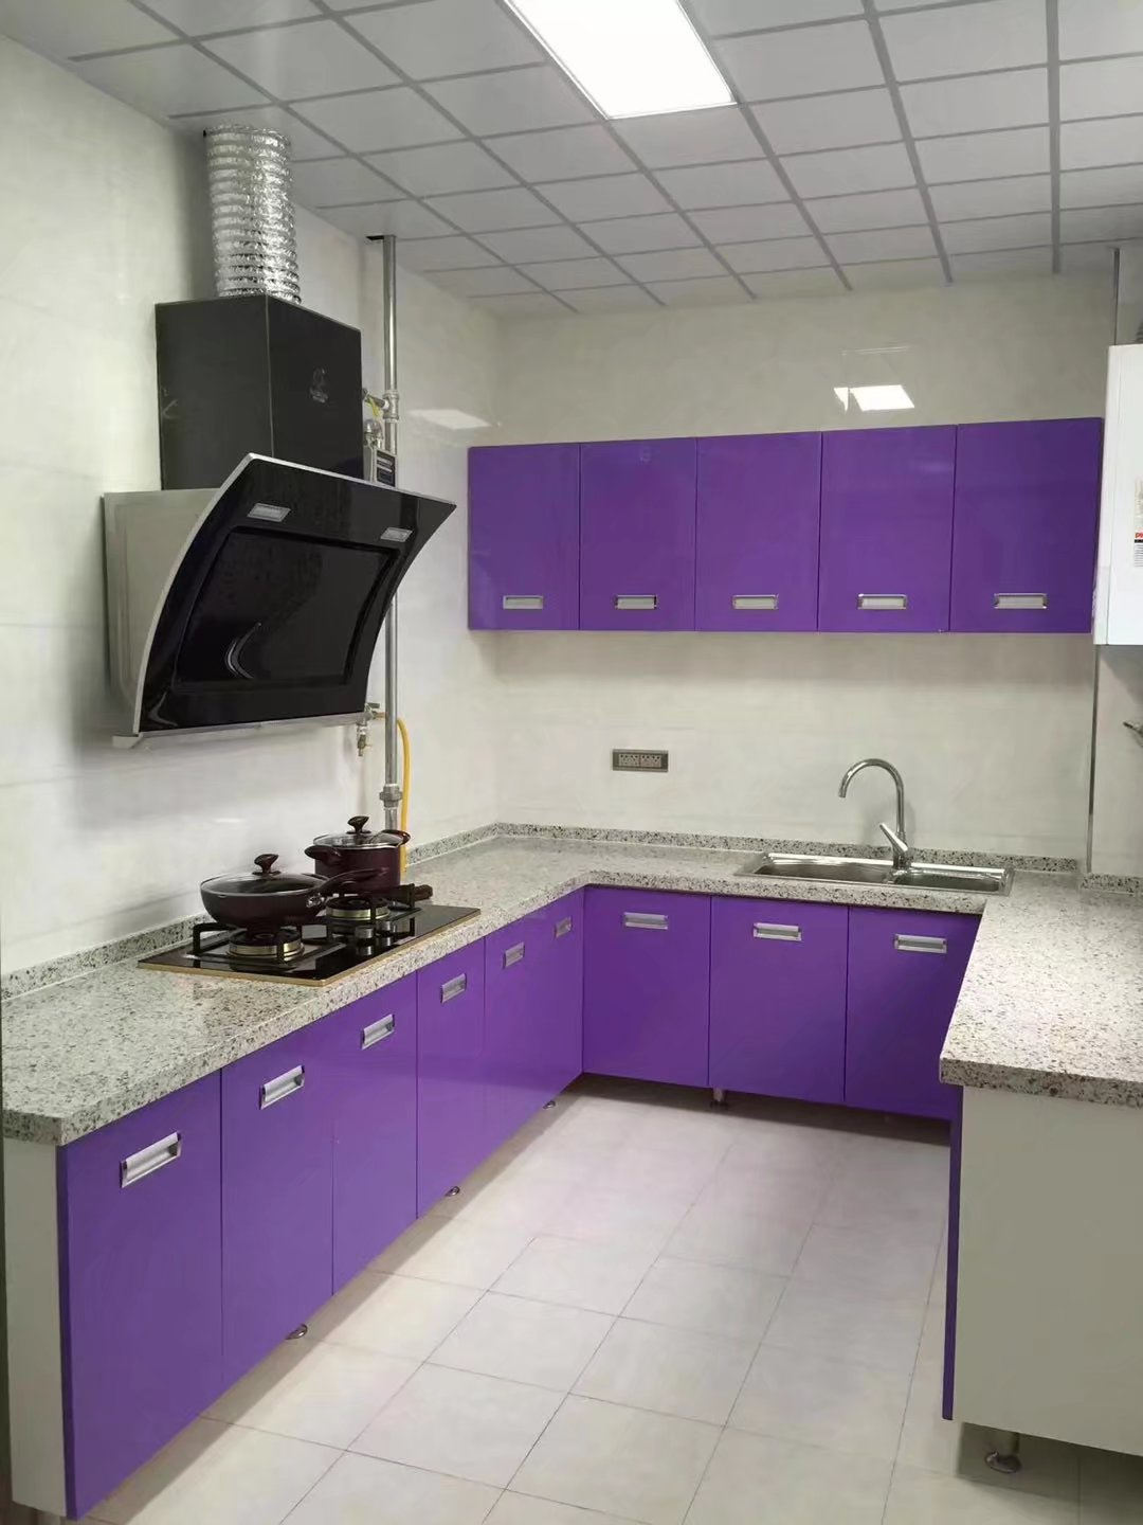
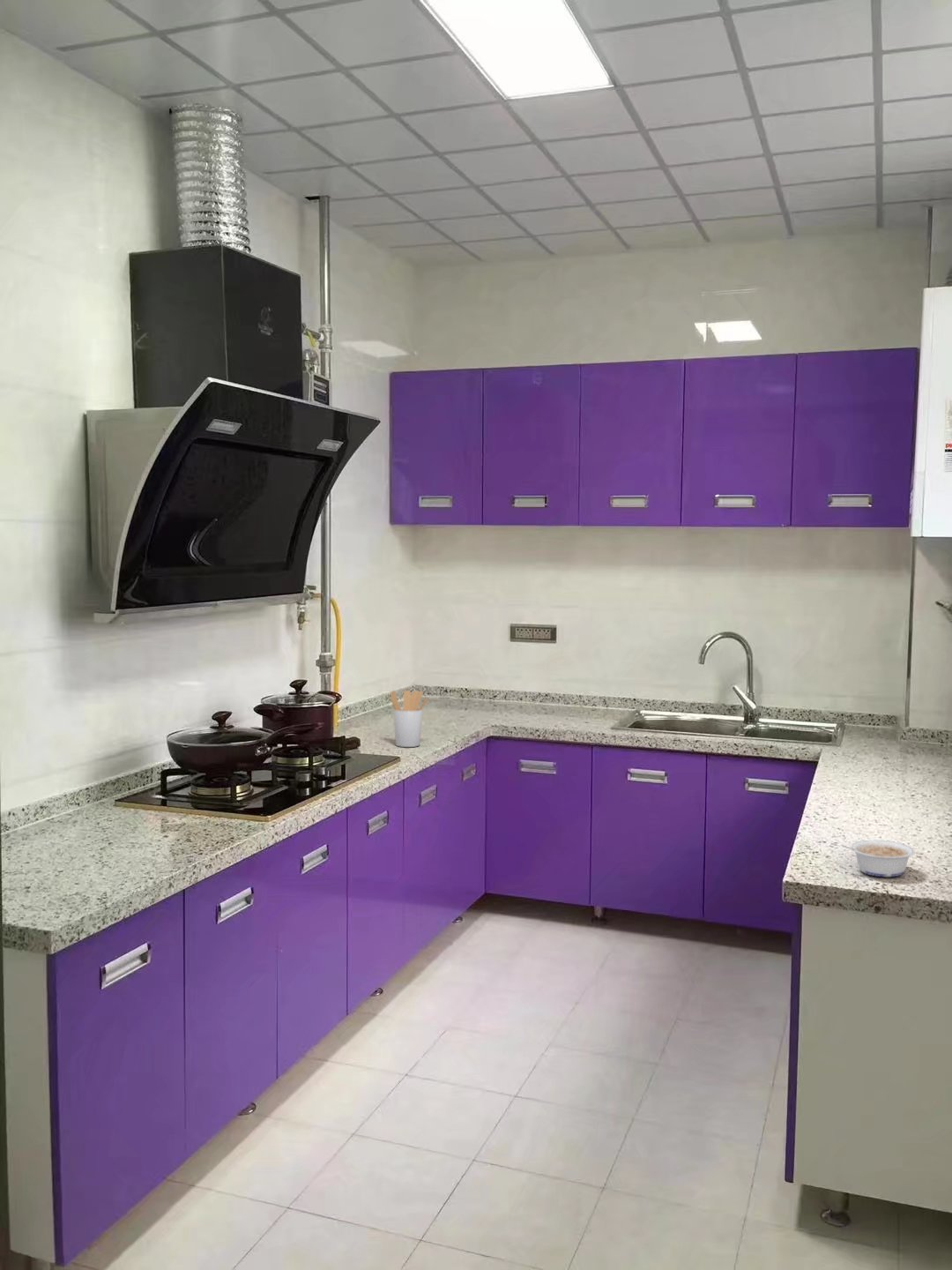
+ legume (881, 857)
+ utensil holder (409, 717)
